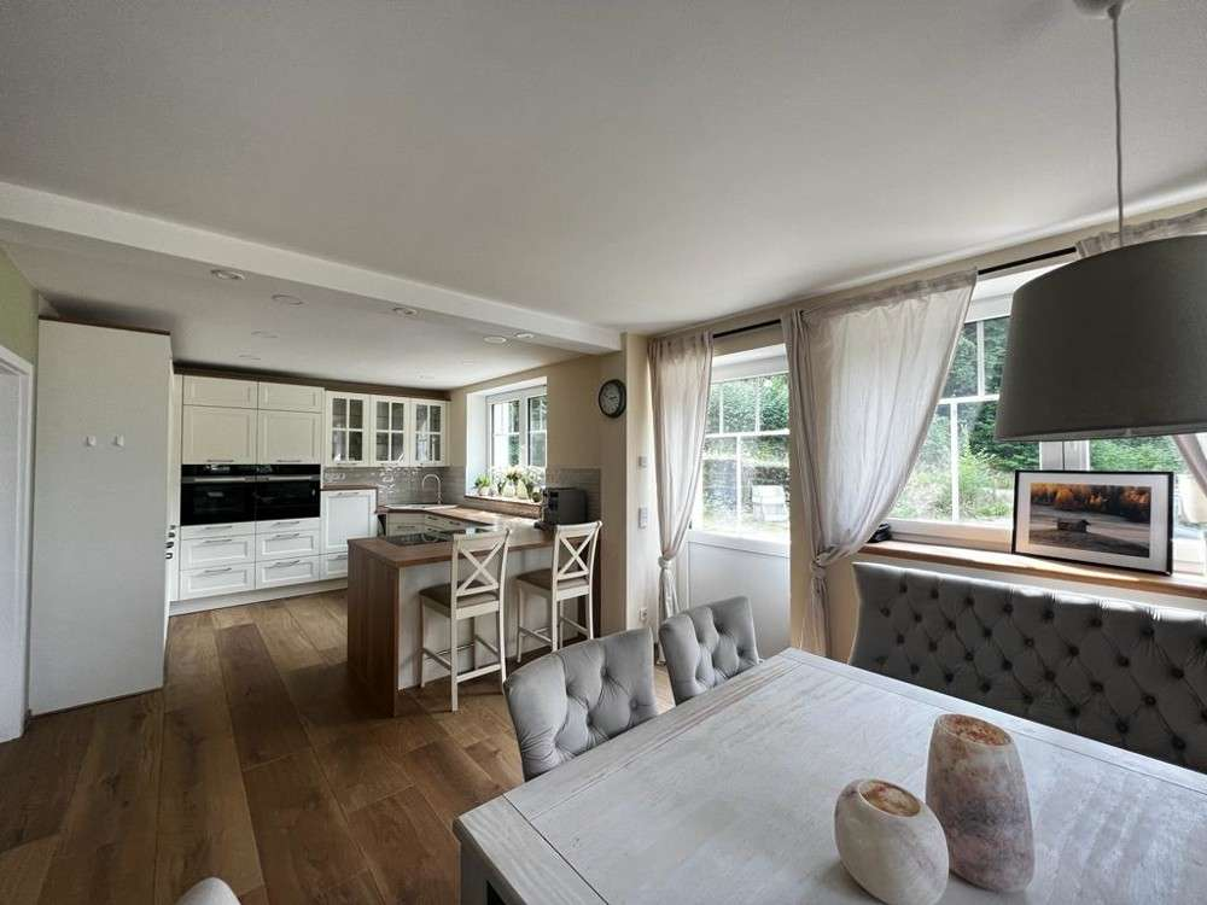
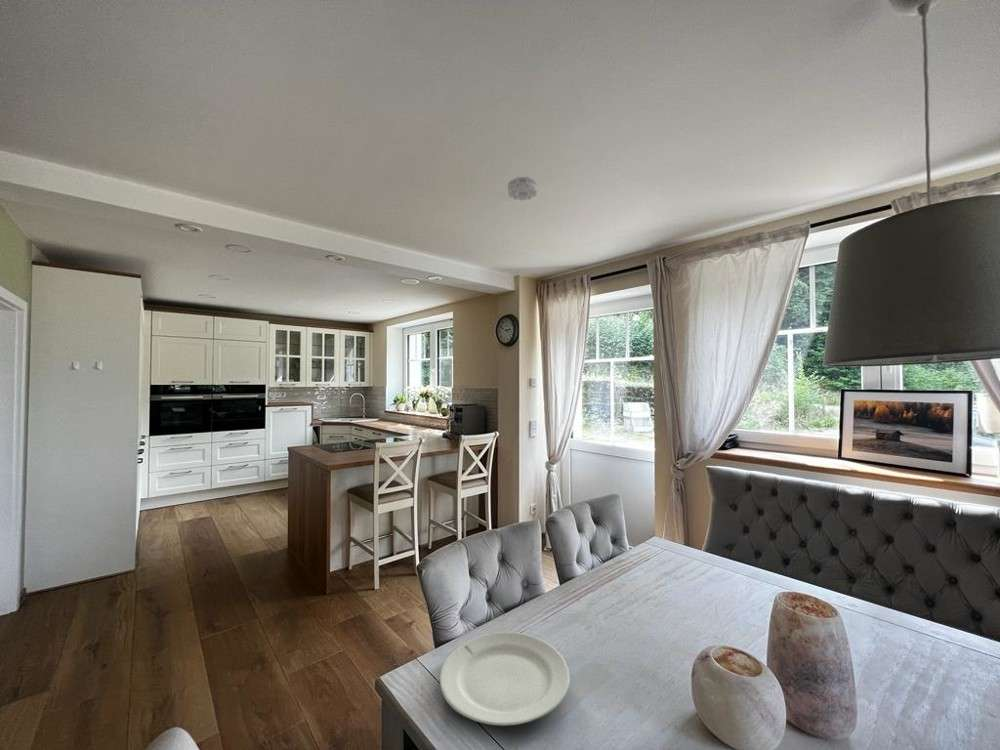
+ smoke detector (522, 188)
+ chinaware (504, 676)
